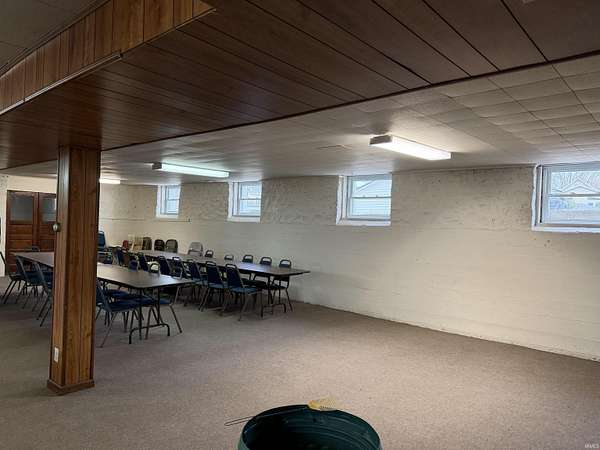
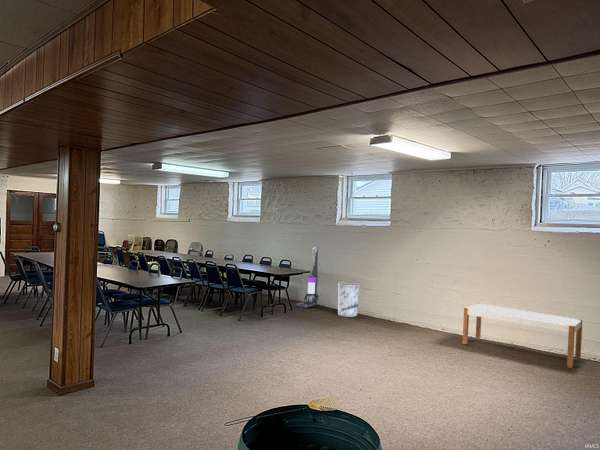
+ bench (523, 324)
+ trash can (348, 298)
+ vacuum cleaner (310, 276)
